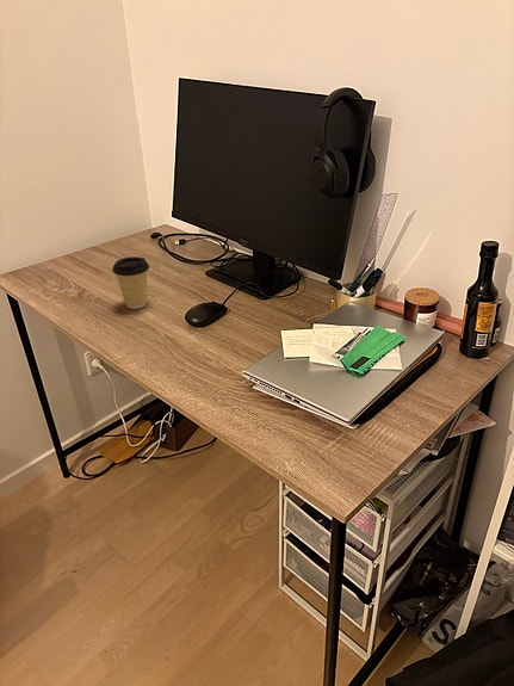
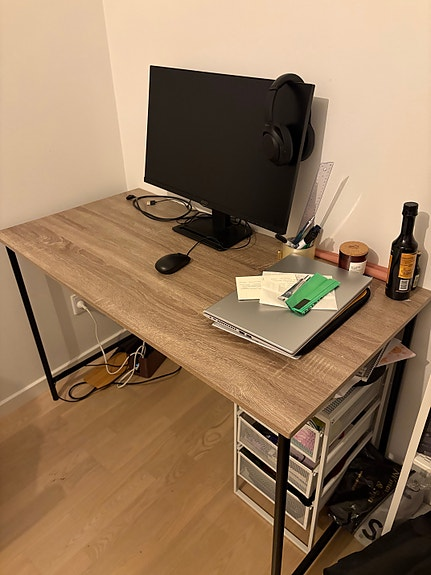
- coffee cup (132, 283)
